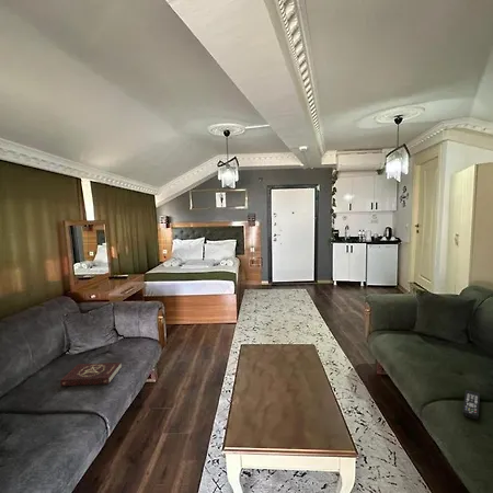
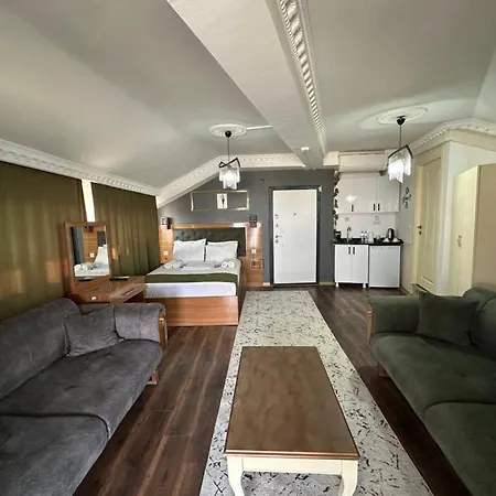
- remote control (471, 403)
- book (92, 374)
